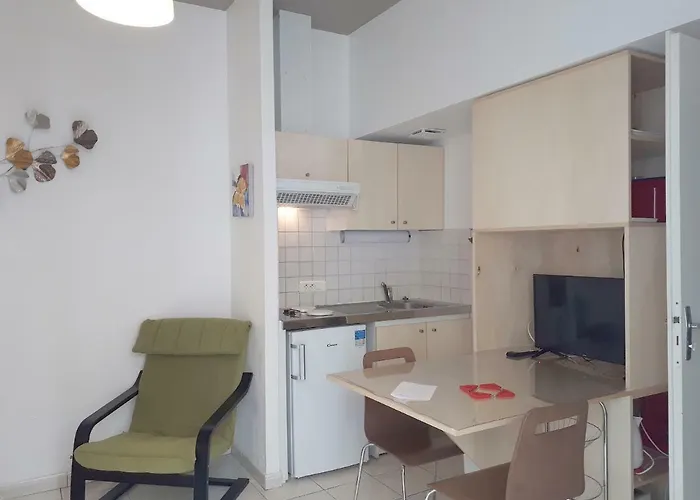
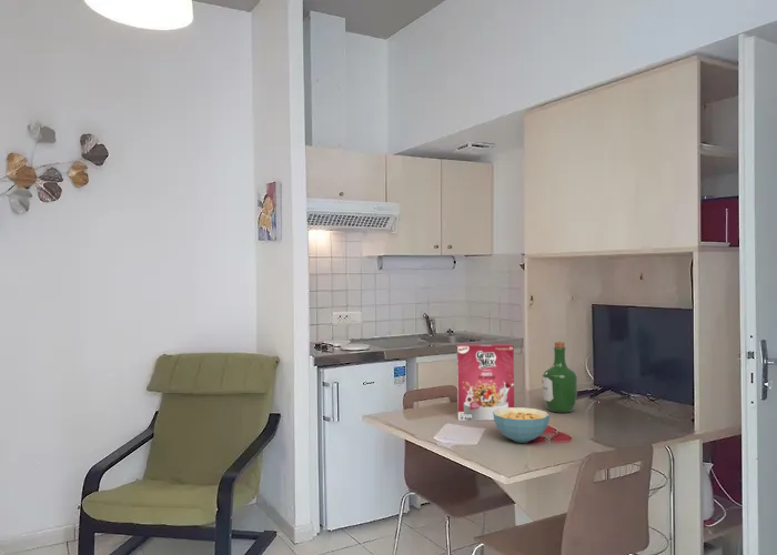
+ wine bottle (559, 375)
+ cereal bowl (521, 426)
+ cereal box (485, 382)
